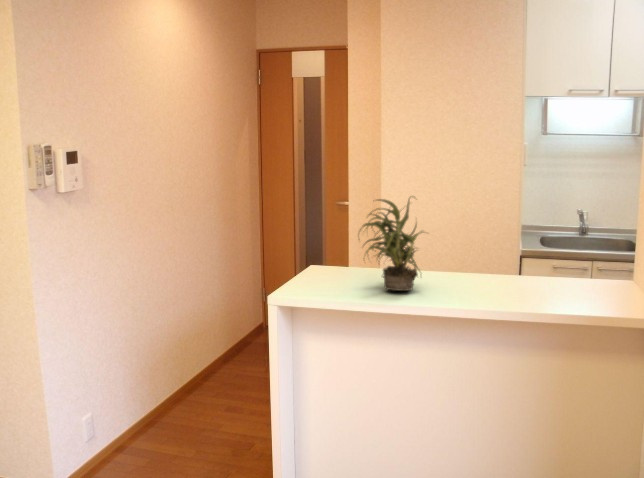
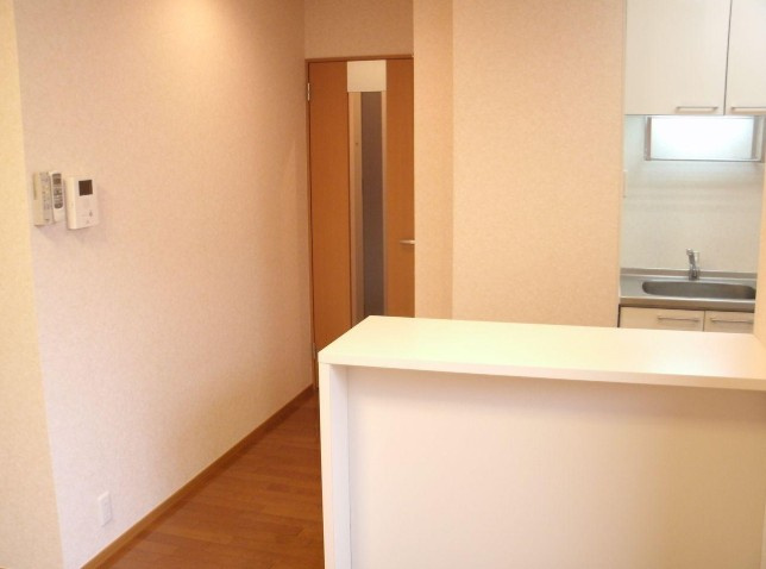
- potted plant (391, 242)
